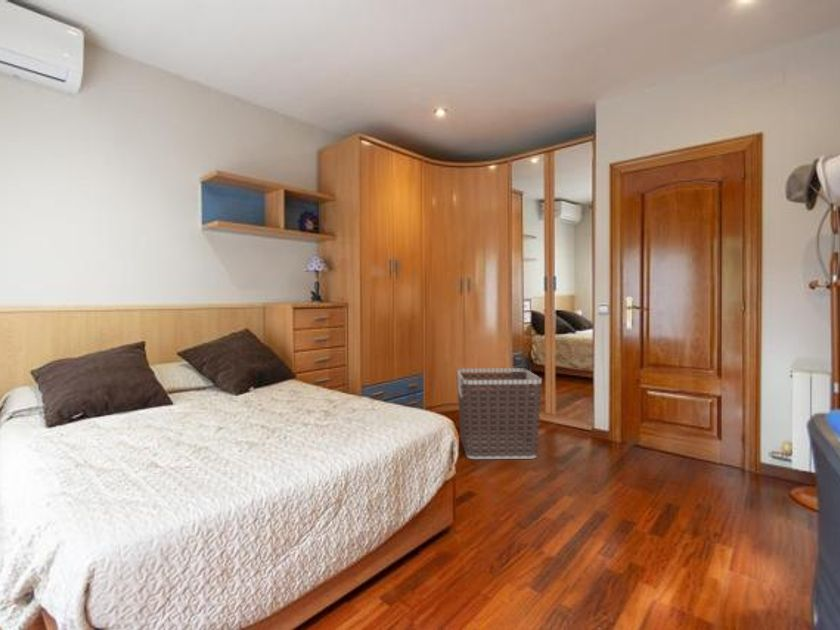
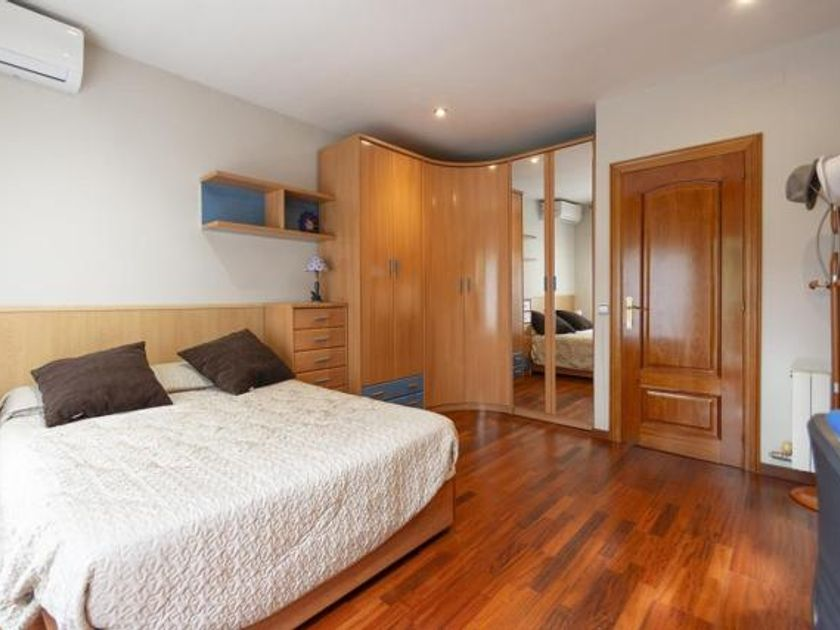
- clothes hamper (496, 410)
